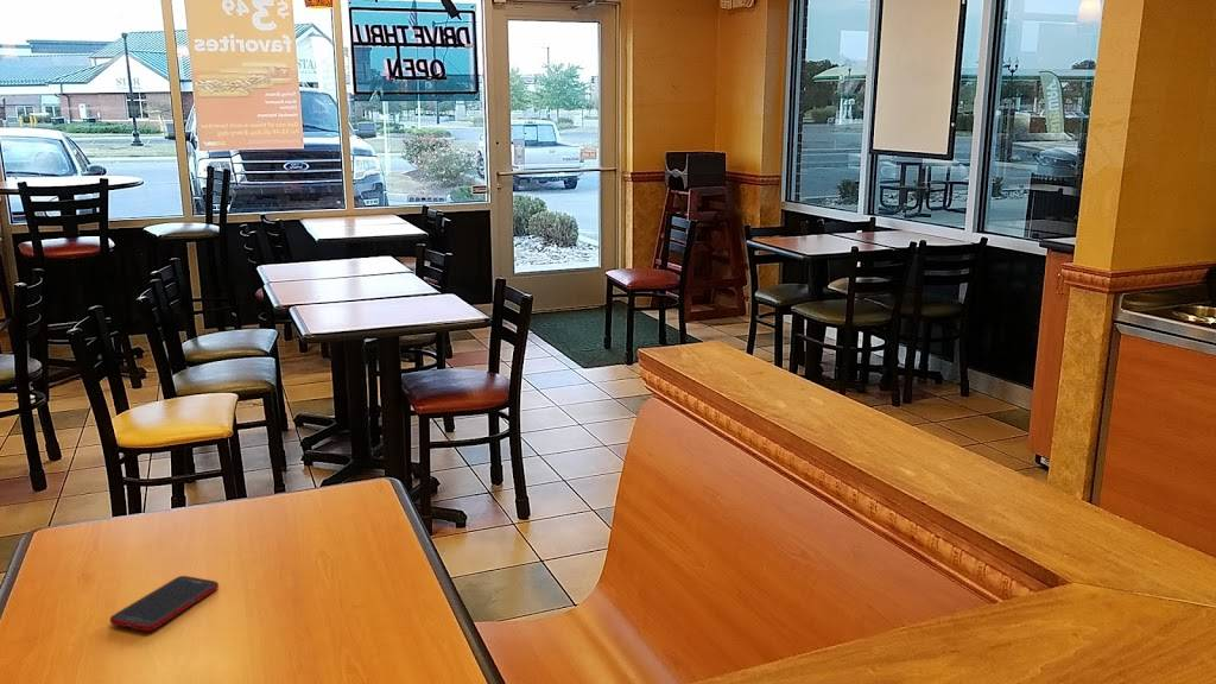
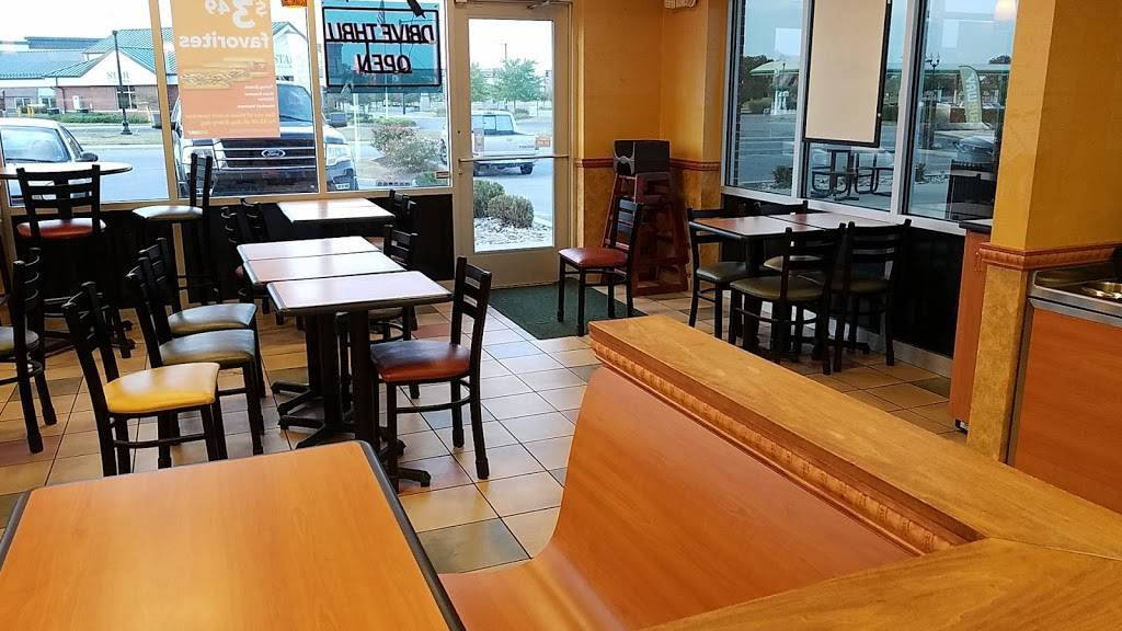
- cell phone (166, 602)
